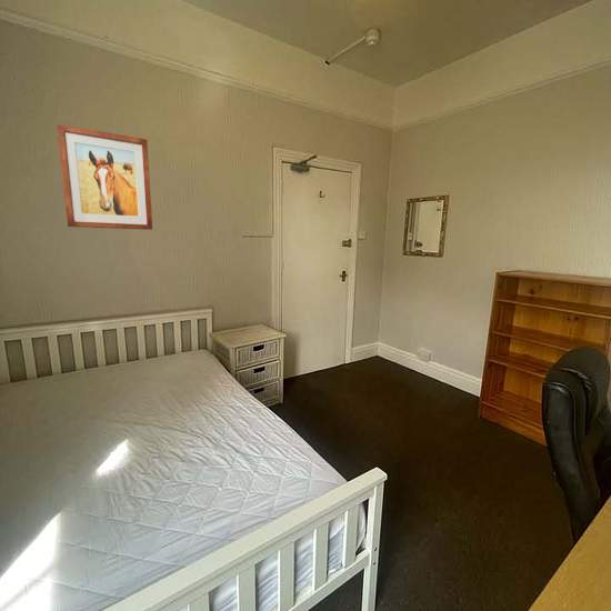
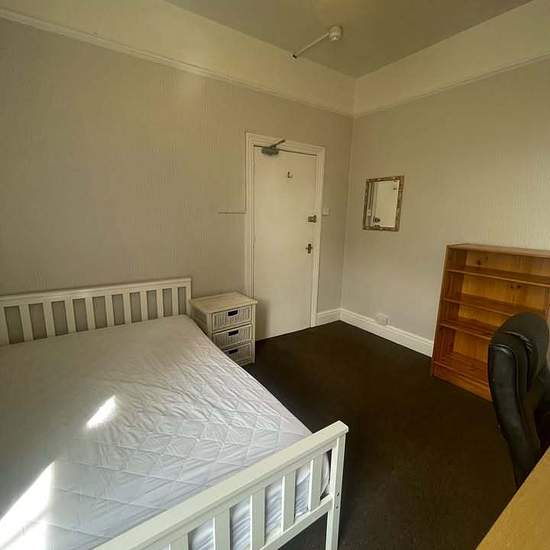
- wall art (108, 181)
